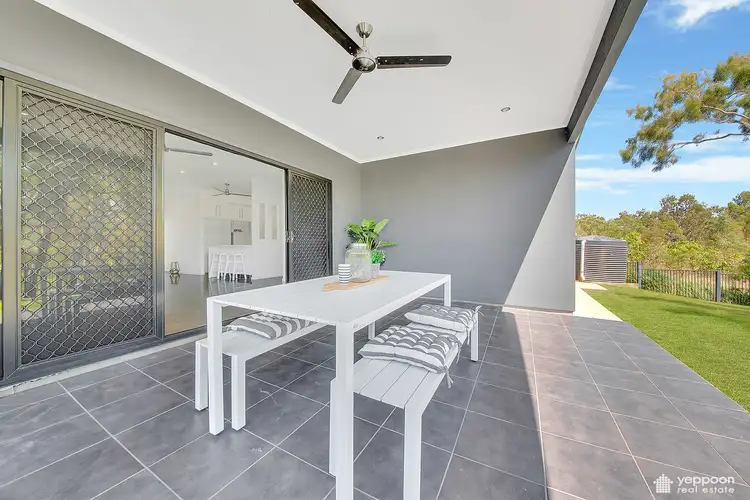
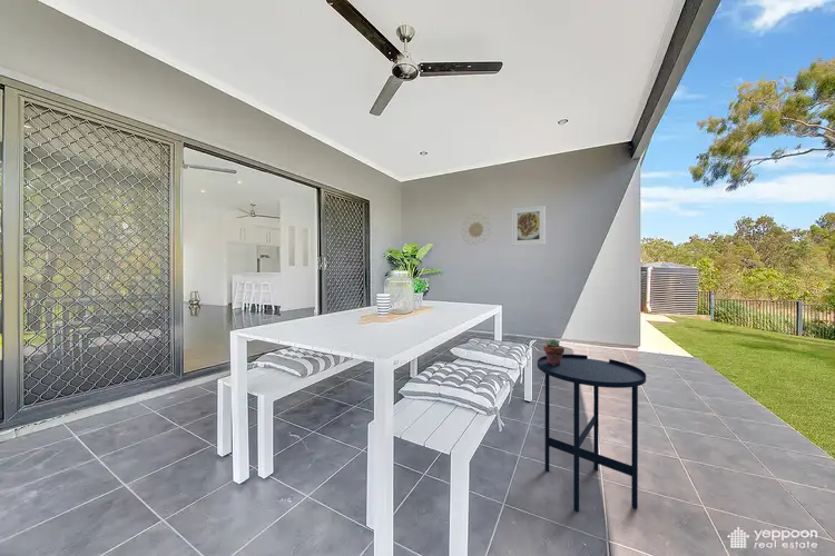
+ side table (587, 426)
+ decorative wall piece (475, 229)
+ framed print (528, 226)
+ potted succulent (553, 350)
